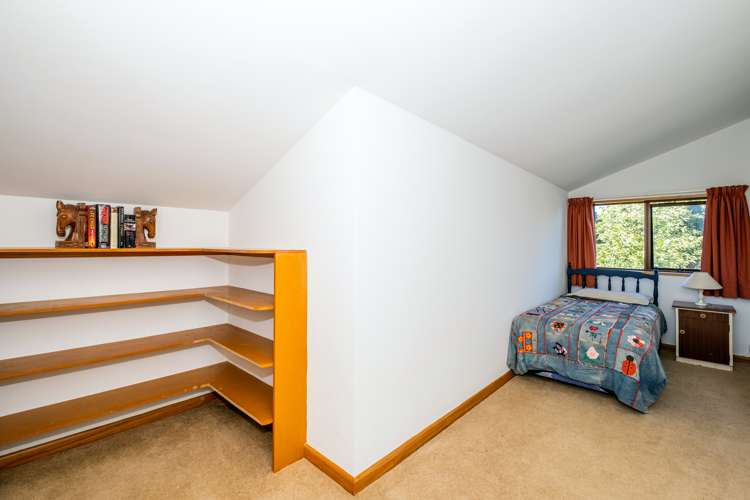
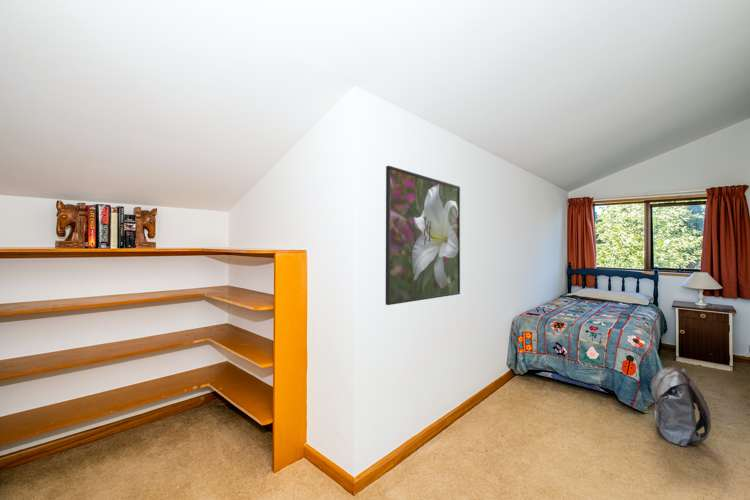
+ backpack (678, 400)
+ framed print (427, 238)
